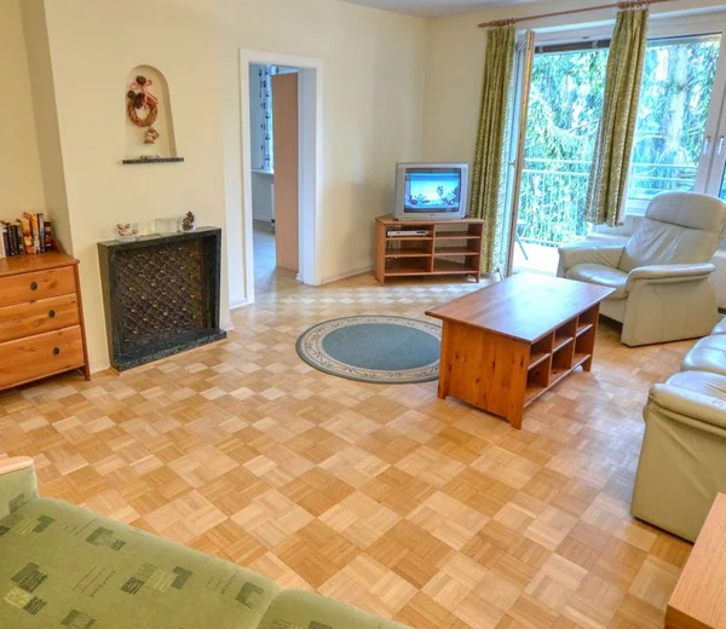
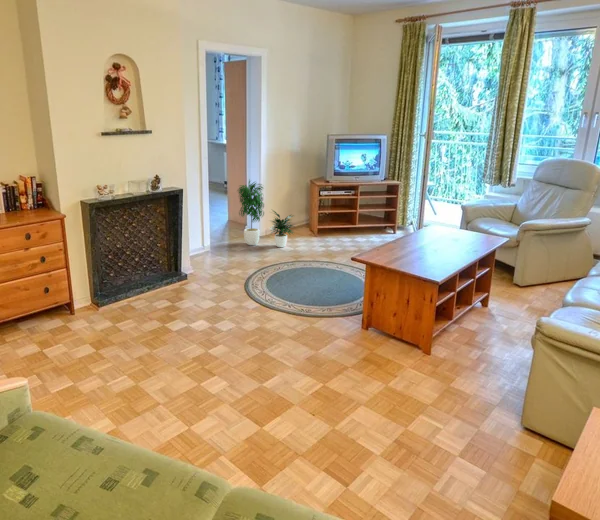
+ potted plant (263, 212)
